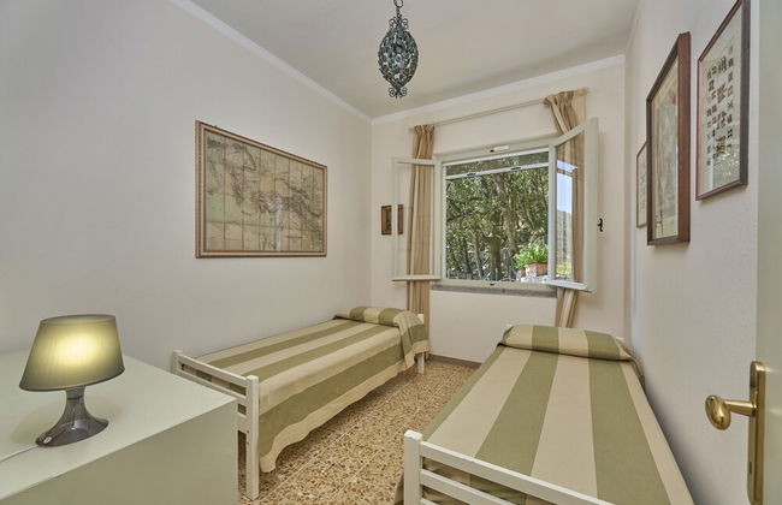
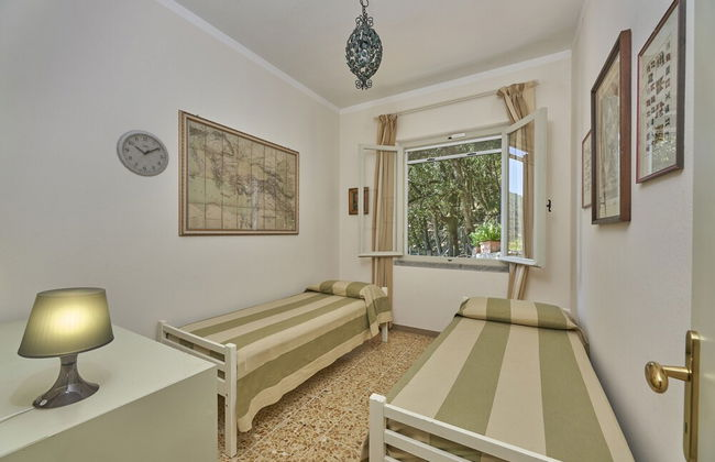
+ wall clock (144, 153)
